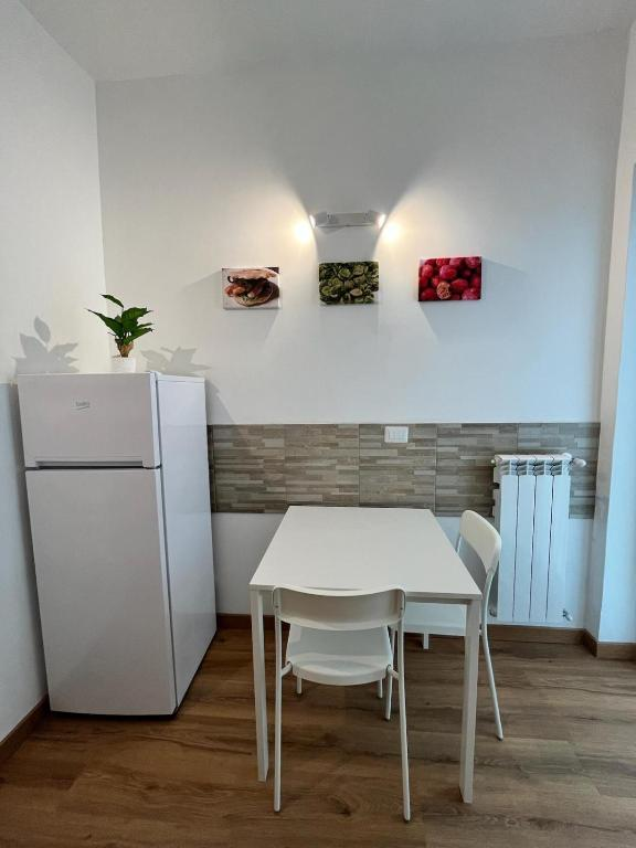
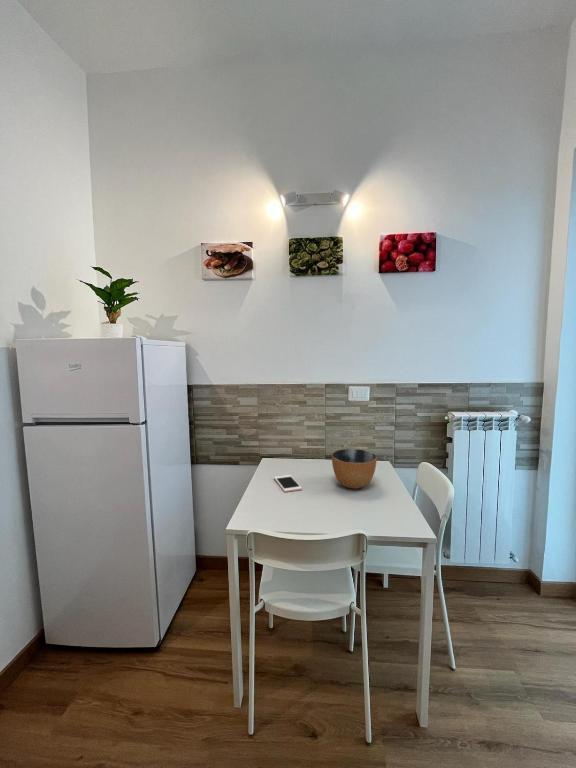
+ cell phone (287, 482)
+ bowl (353, 470)
